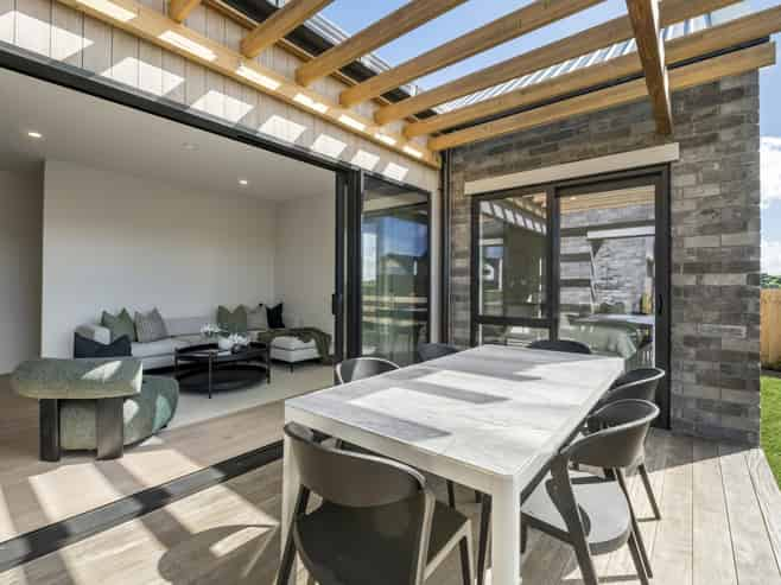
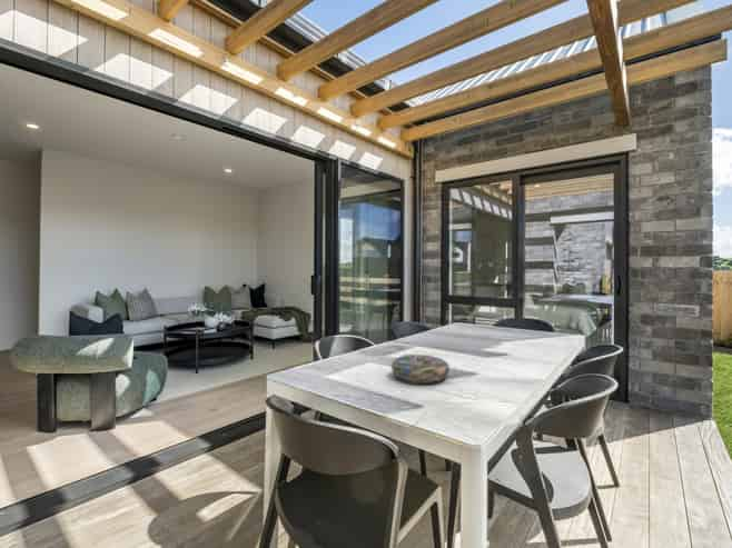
+ decorative bowl (419, 367)
